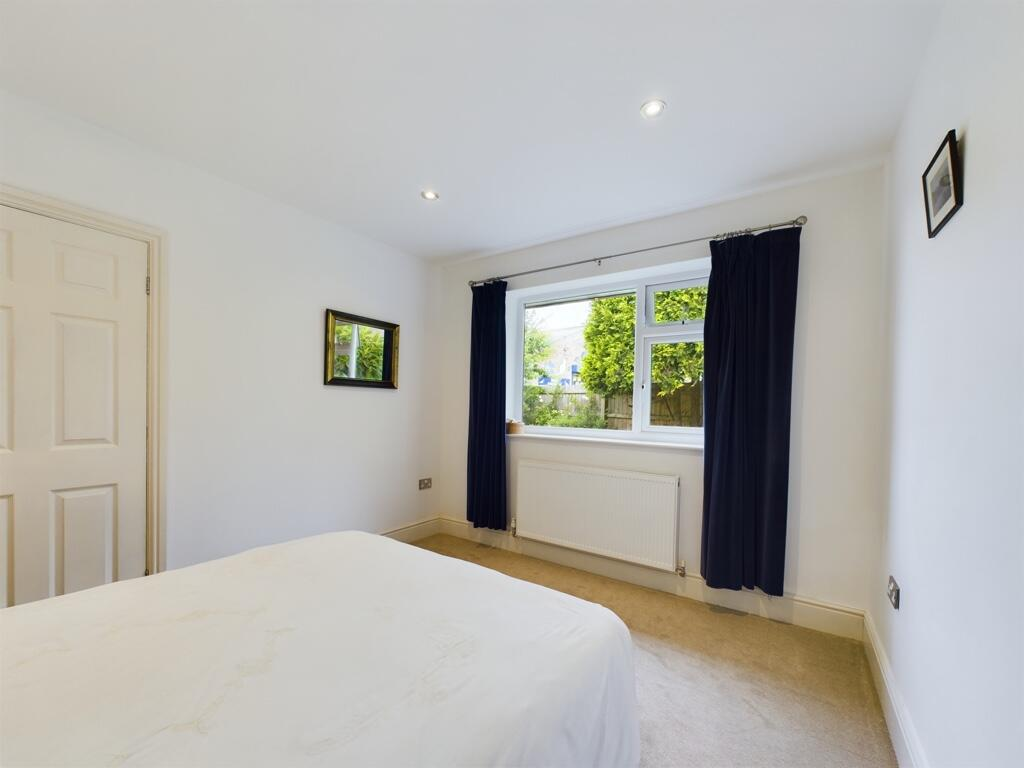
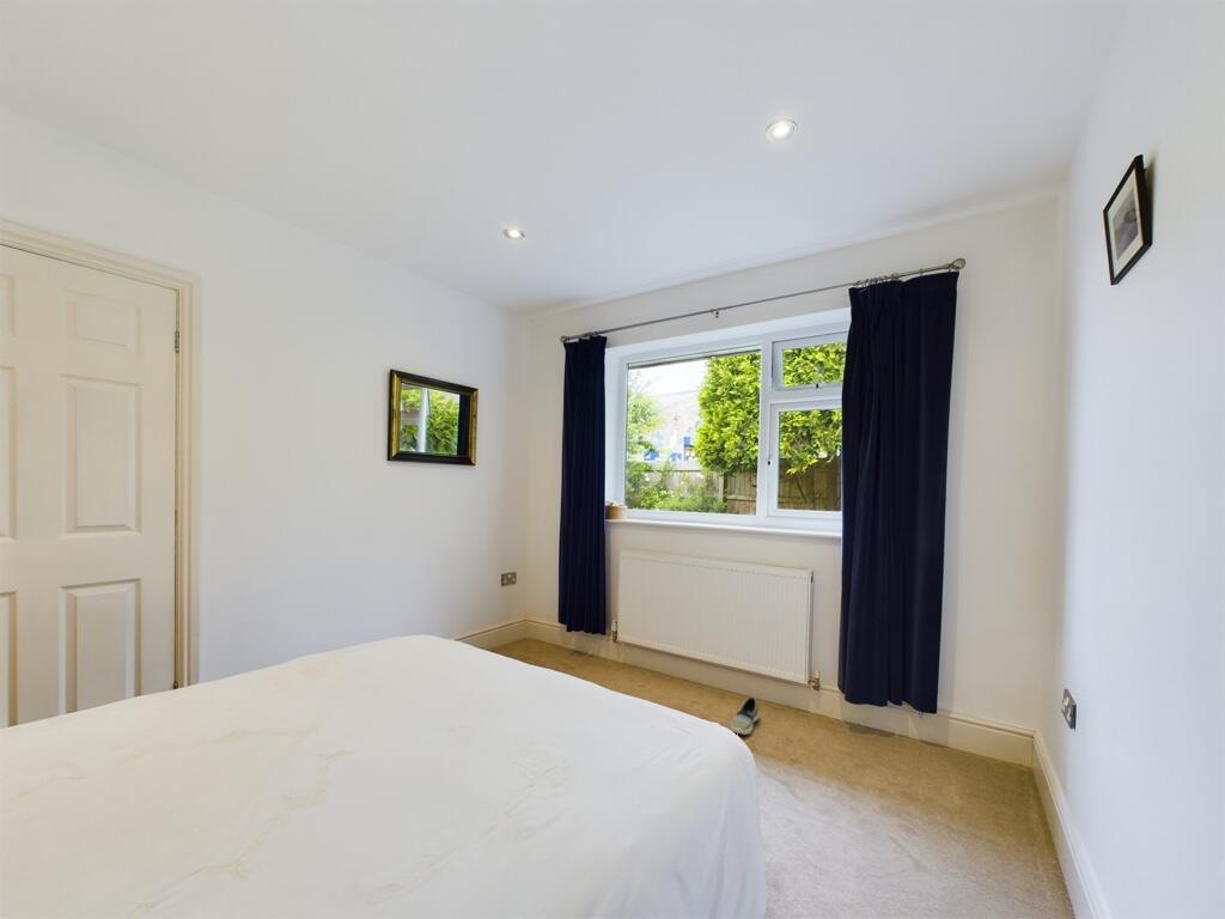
+ shoe (745, 714)
